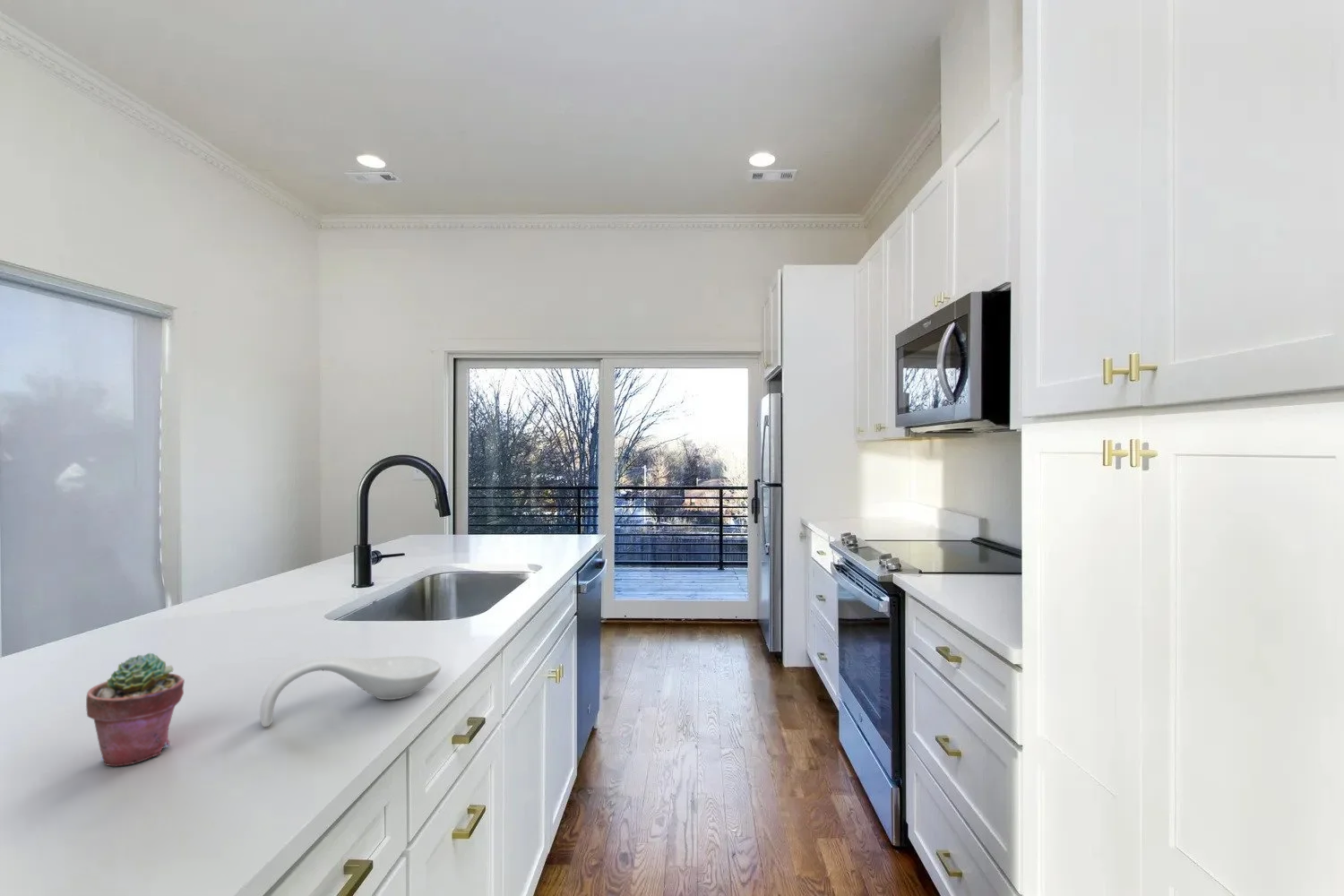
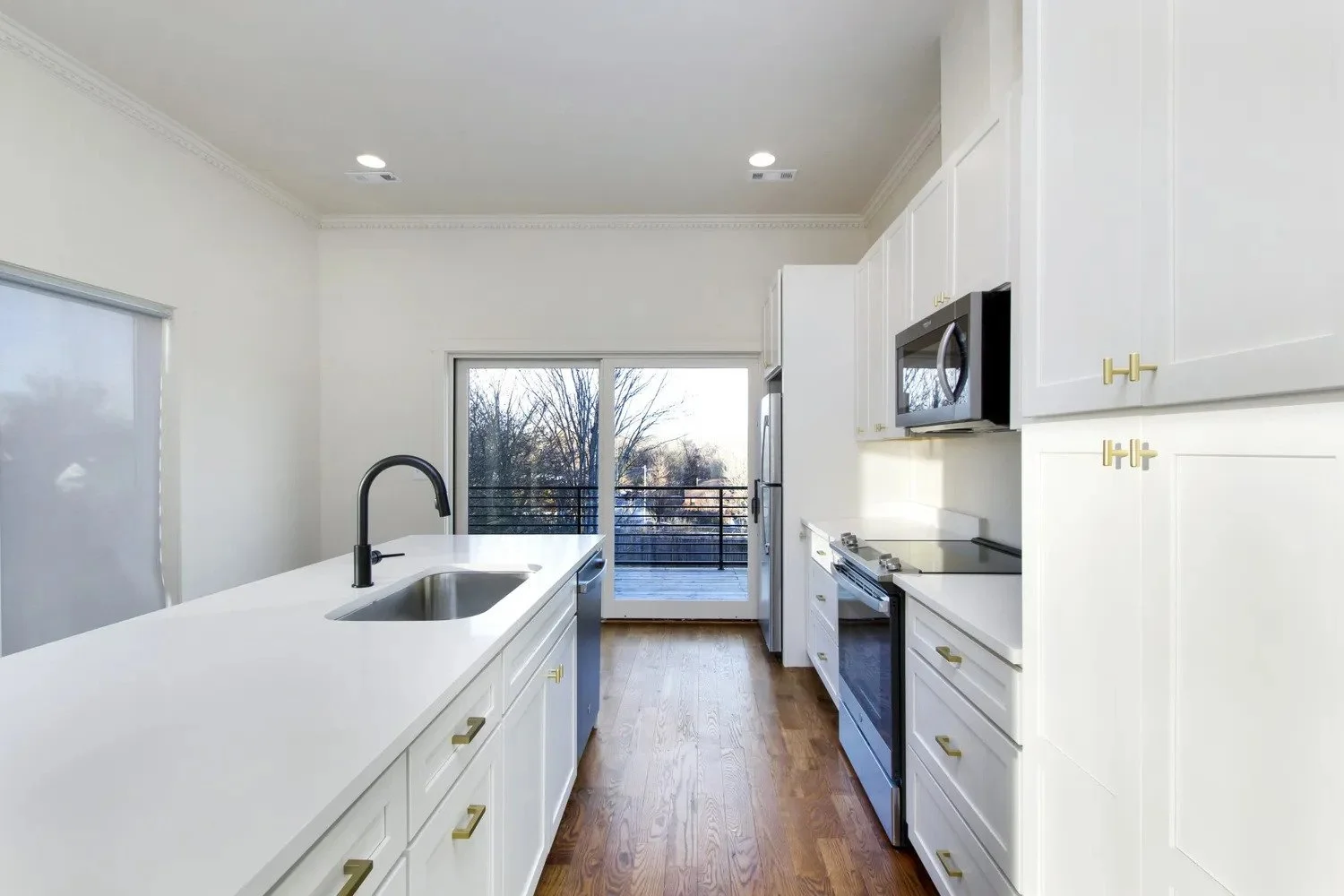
- spoon rest (357, 677)
- potted succulent (136, 704)
